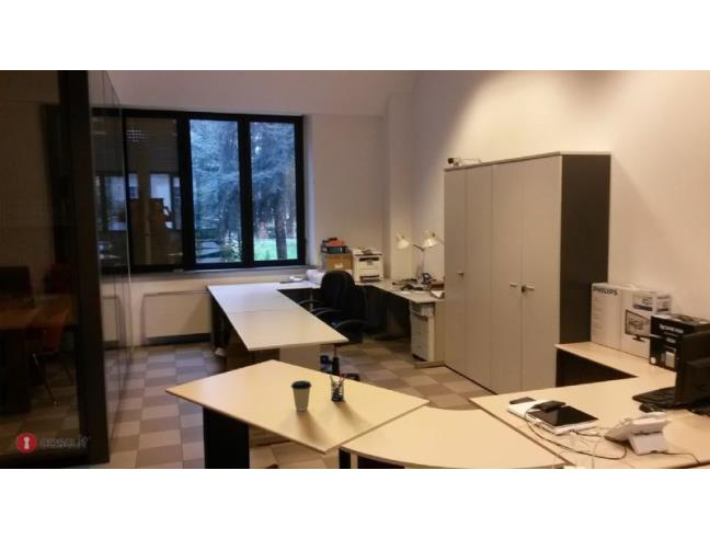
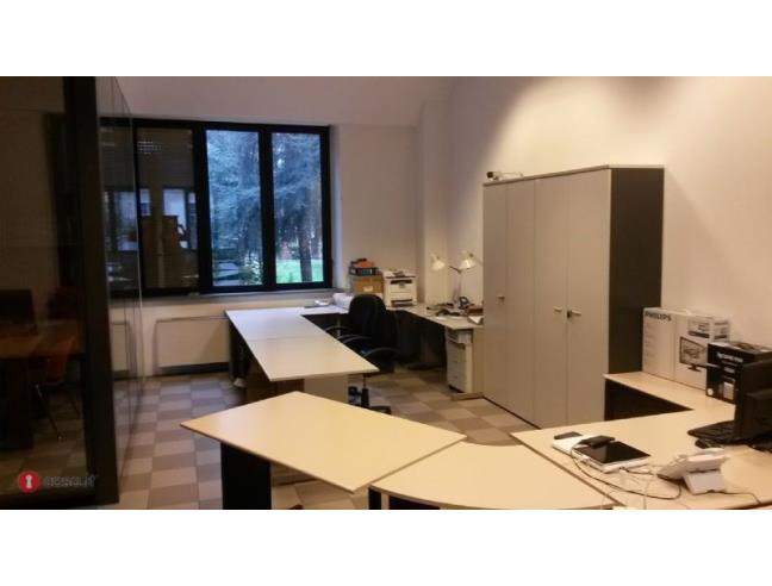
- coffee cup (301, 394)
- pen holder (336, 385)
